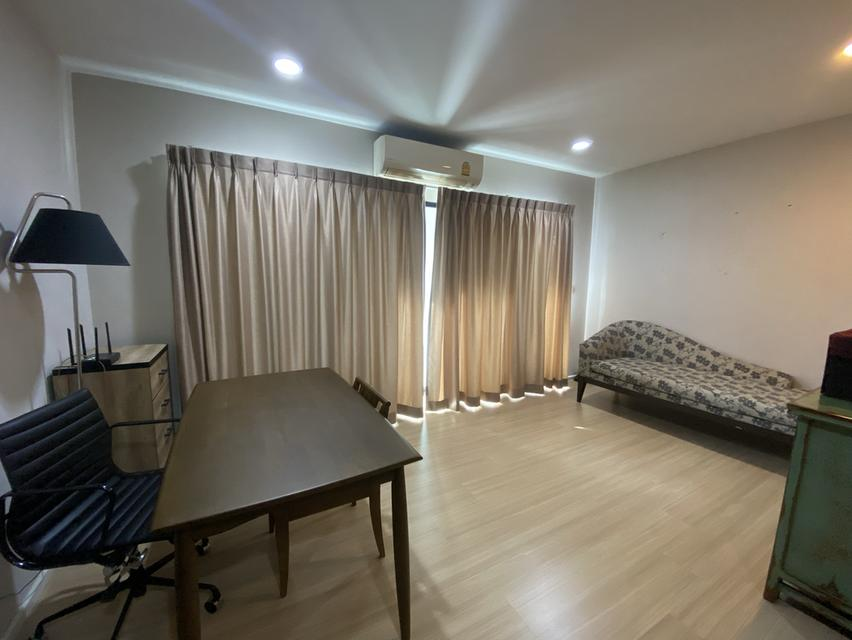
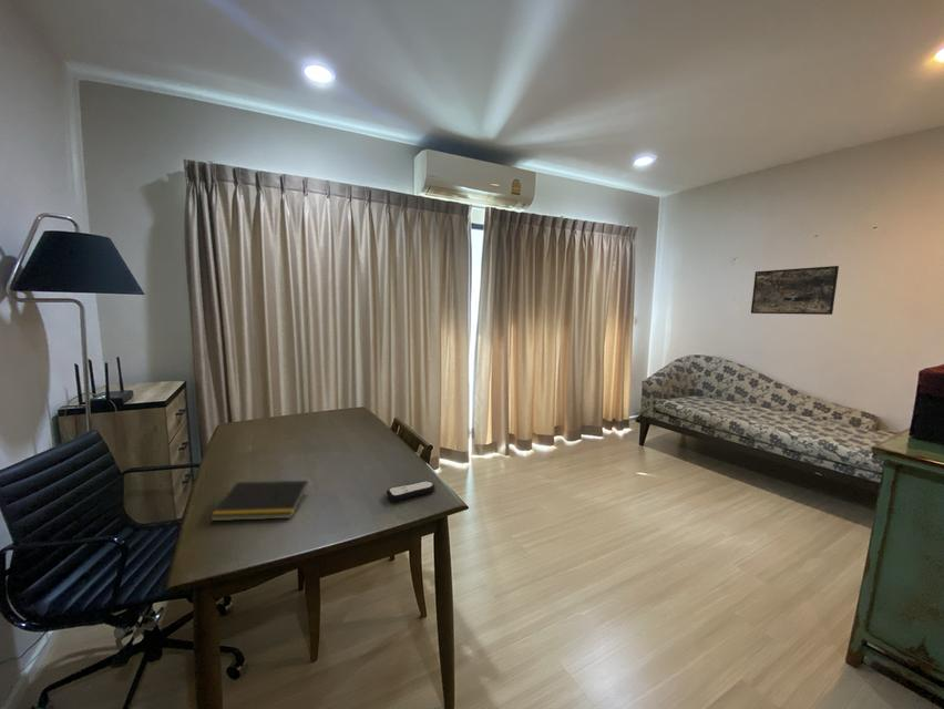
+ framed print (791, 291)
+ notepad (263, 499)
+ remote control (411, 490)
